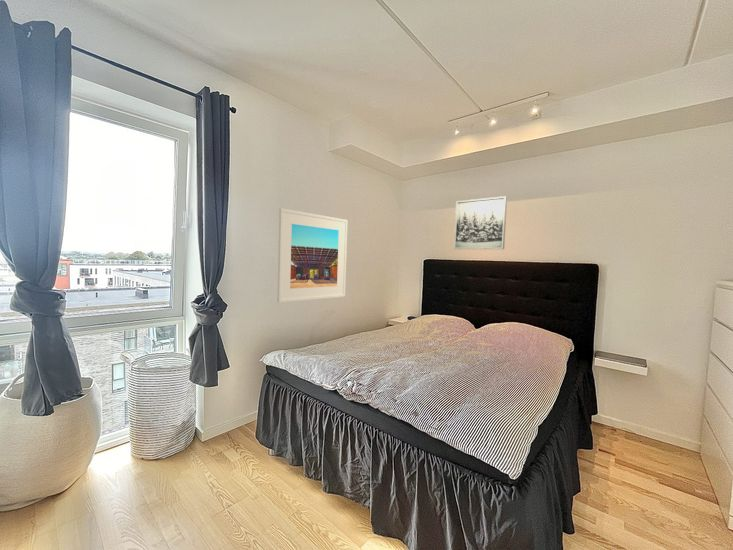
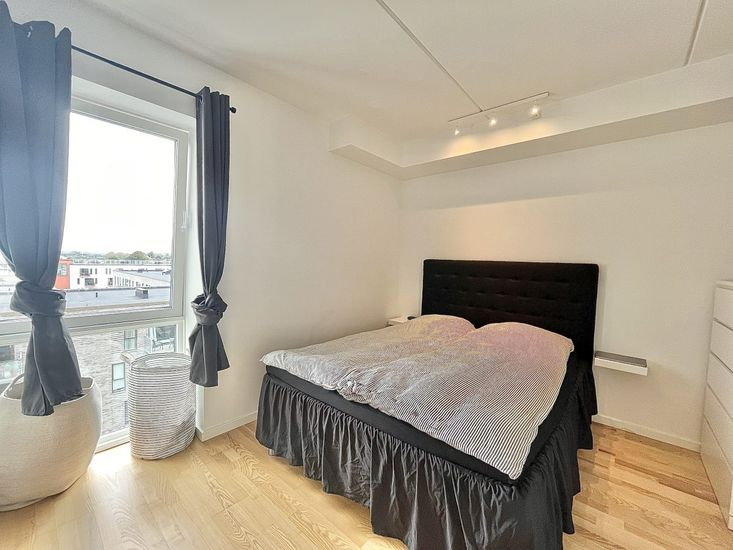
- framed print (315, 257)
- wall art (479, 224)
